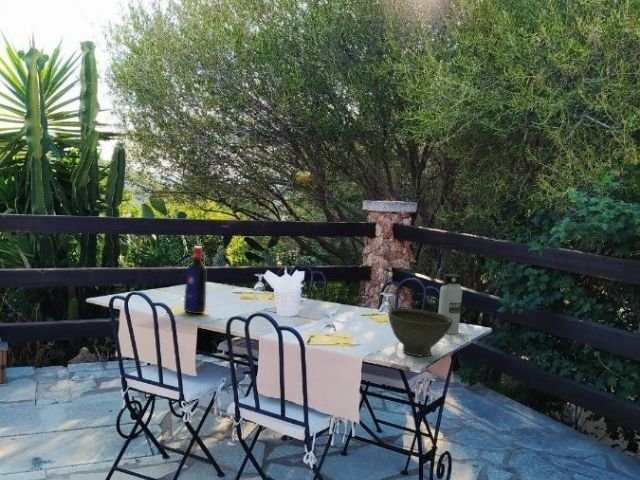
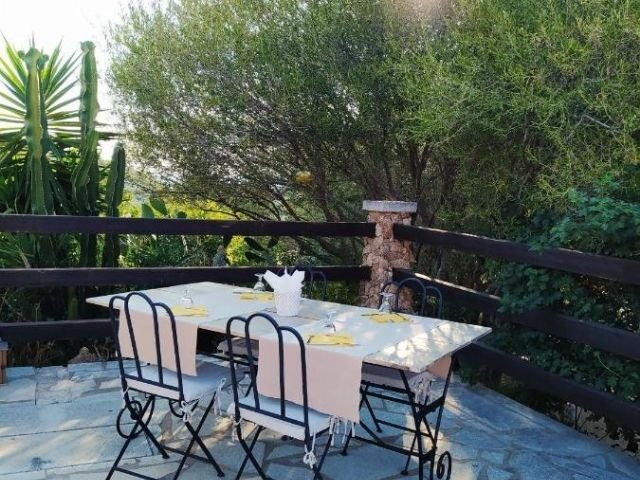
- liquor bottle (196, 279)
- bowl (418, 334)
- water bottle (450, 303)
